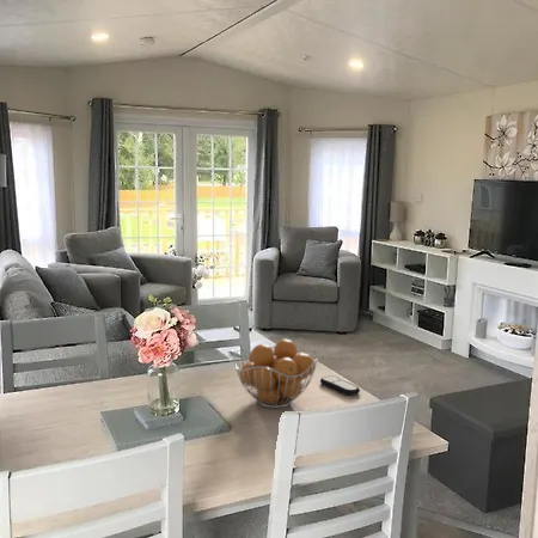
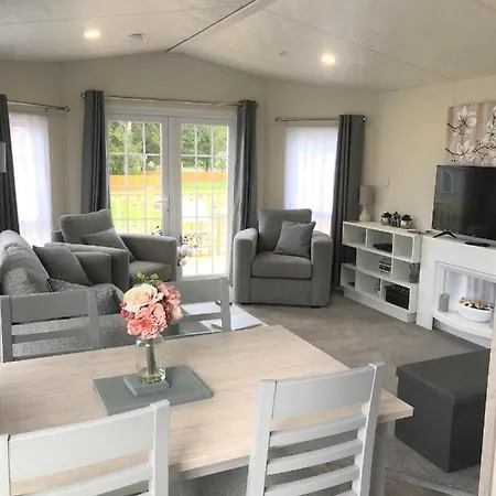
- remote control (340, 385)
- fruit basket (275, 372)
